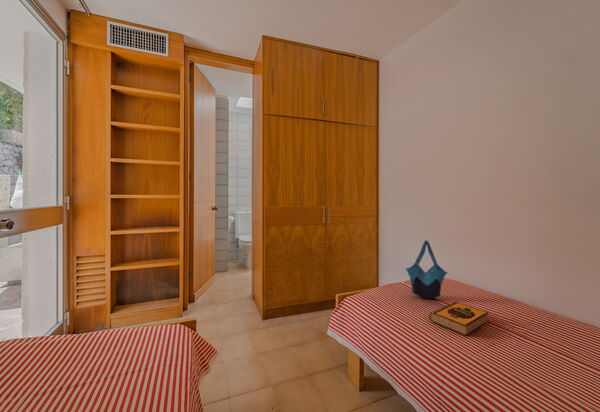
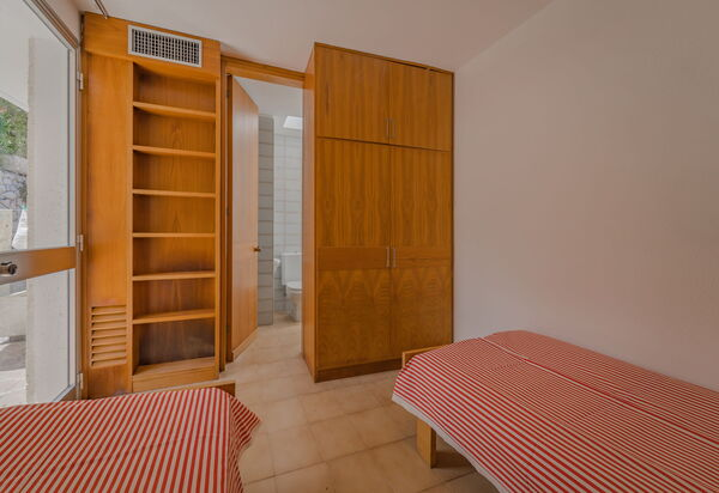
- tote bag (423, 270)
- hardback book (458, 316)
